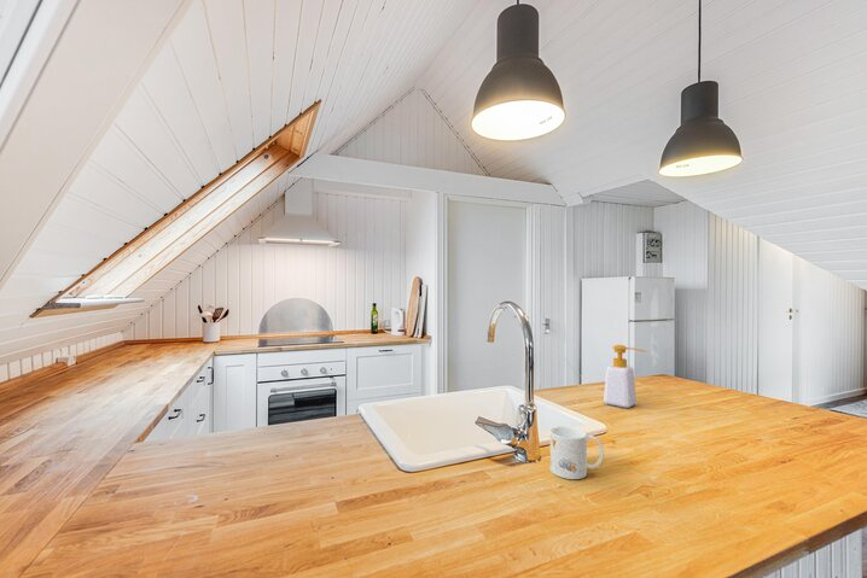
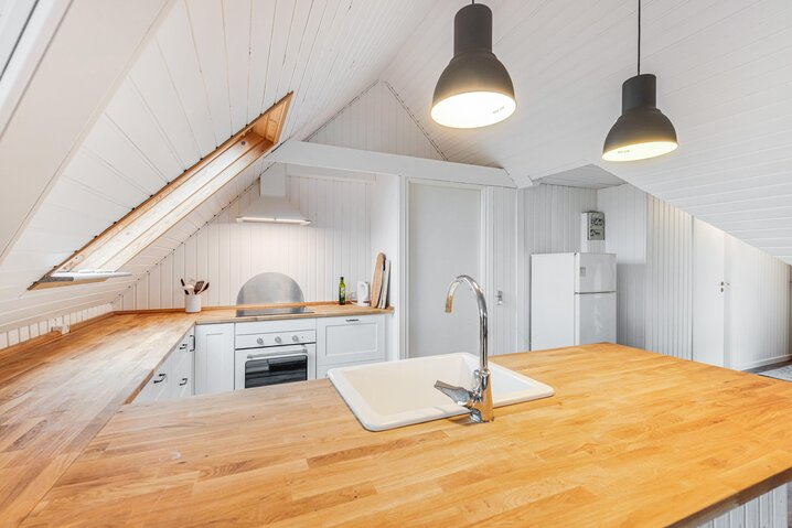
- soap bottle (625, 374)
- mug (576, 451)
